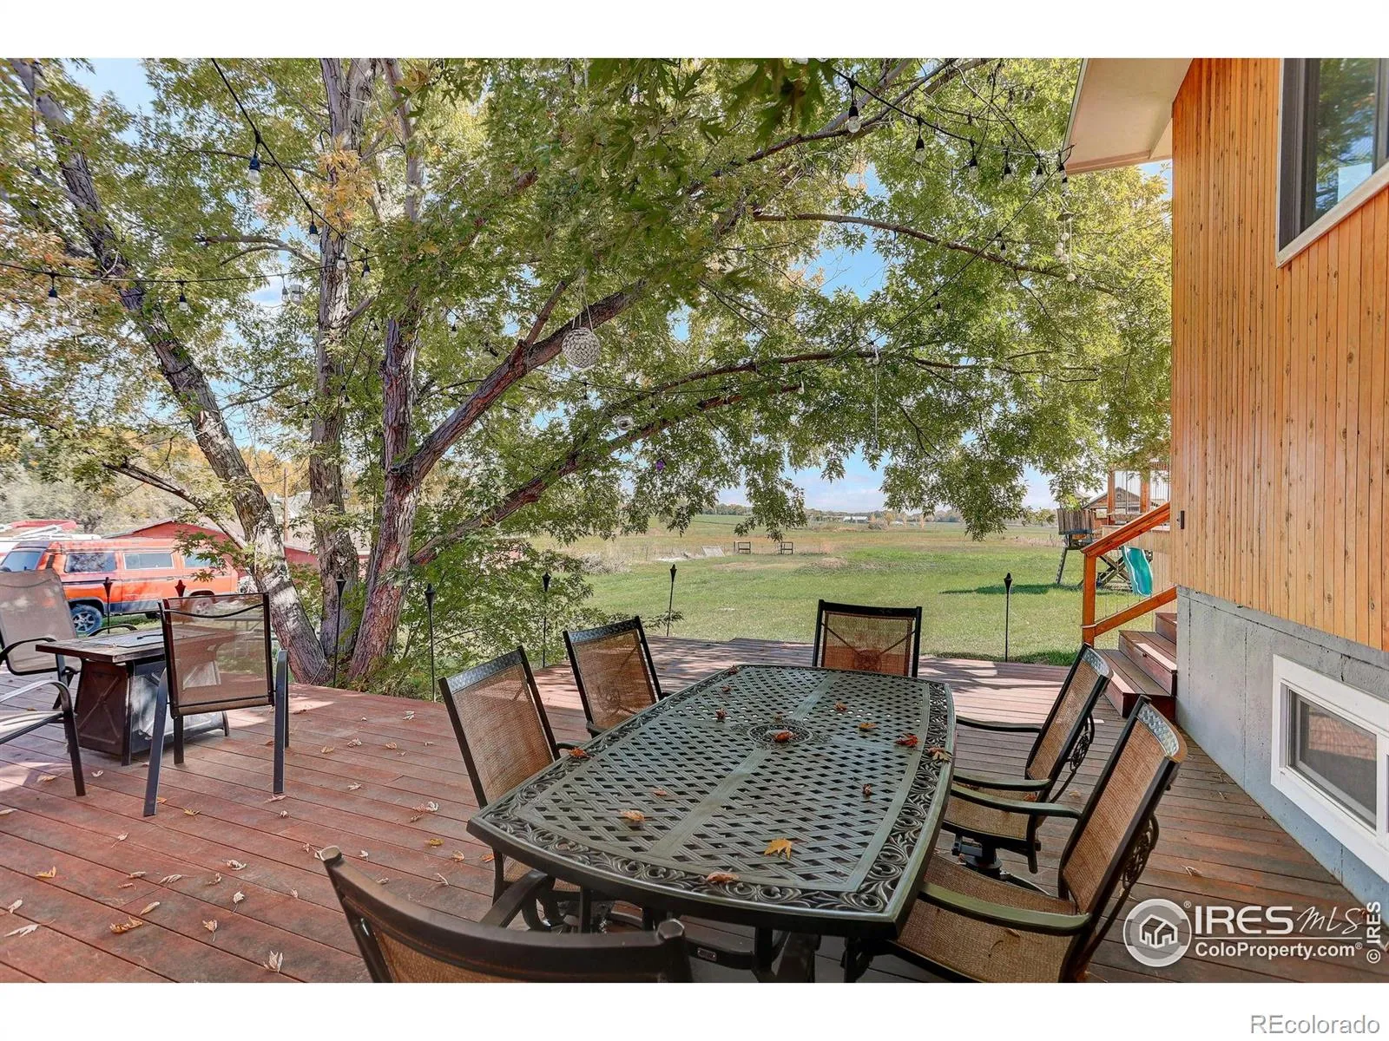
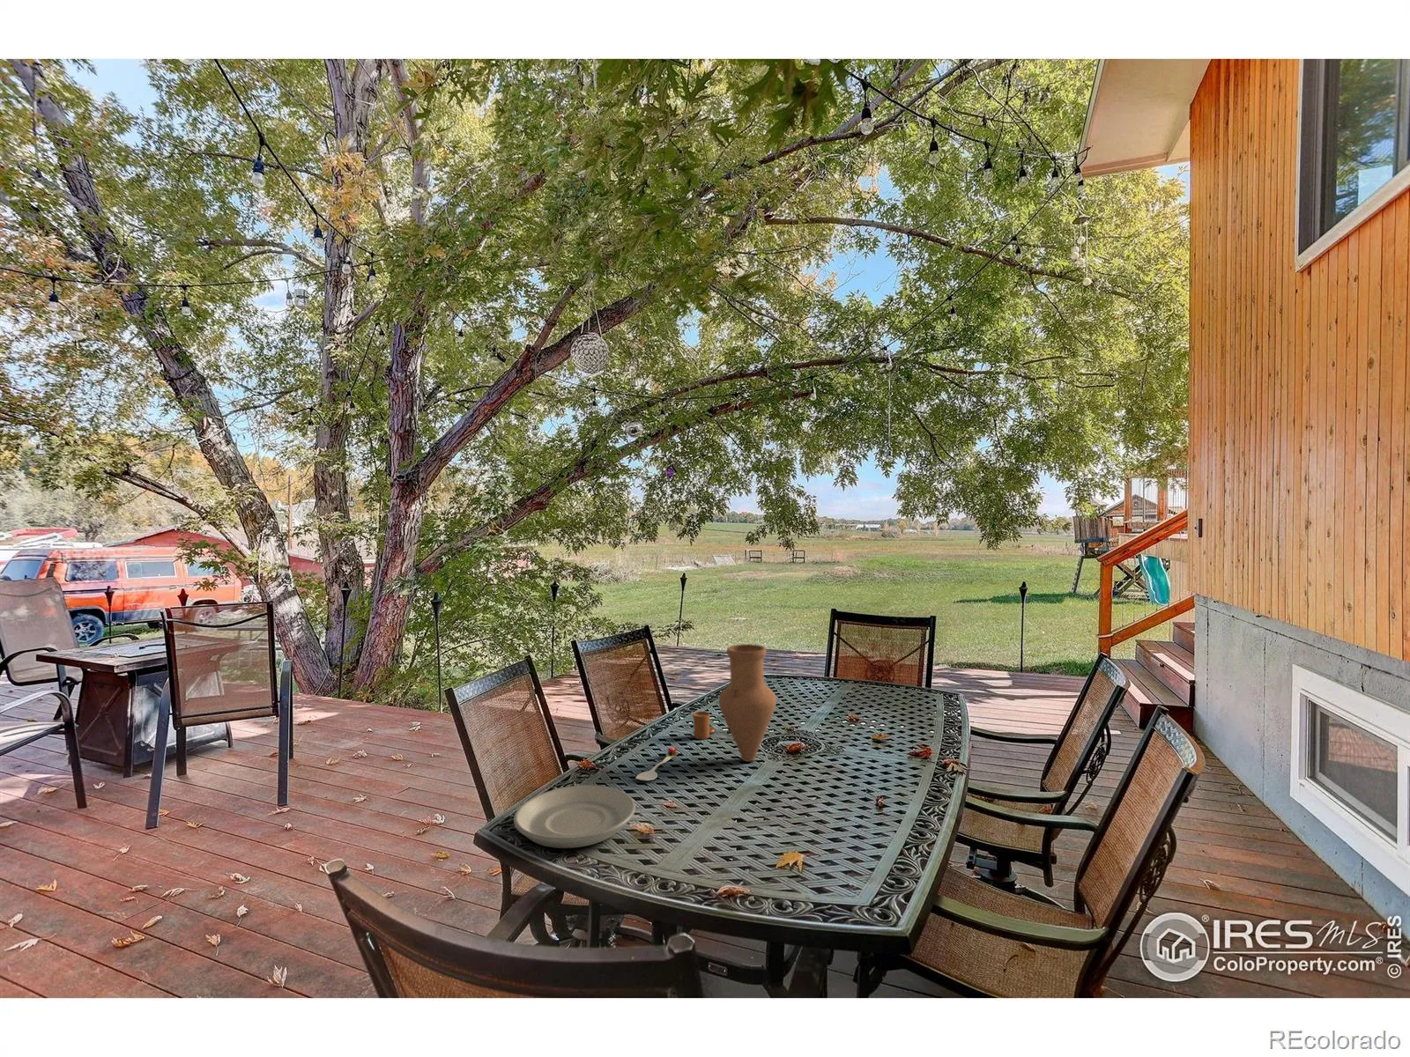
+ spoon (658, 764)
+ plate (575, 818)
+ candle (704, 723)
+ vase (747, 704)
